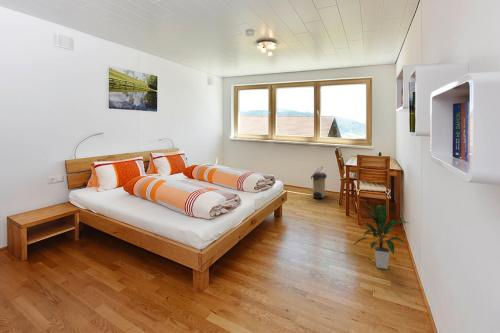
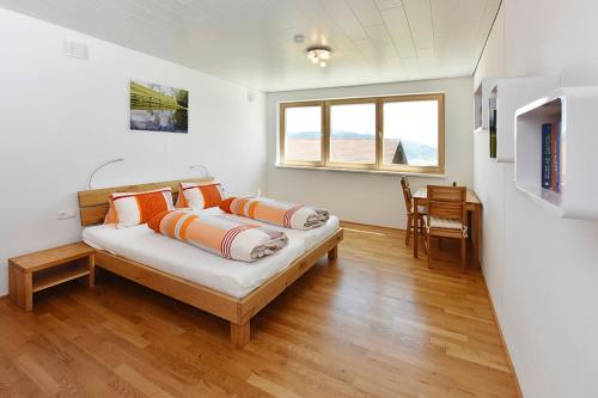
- indoor plant (379, 233)
- laundry hamper (318, 181)
